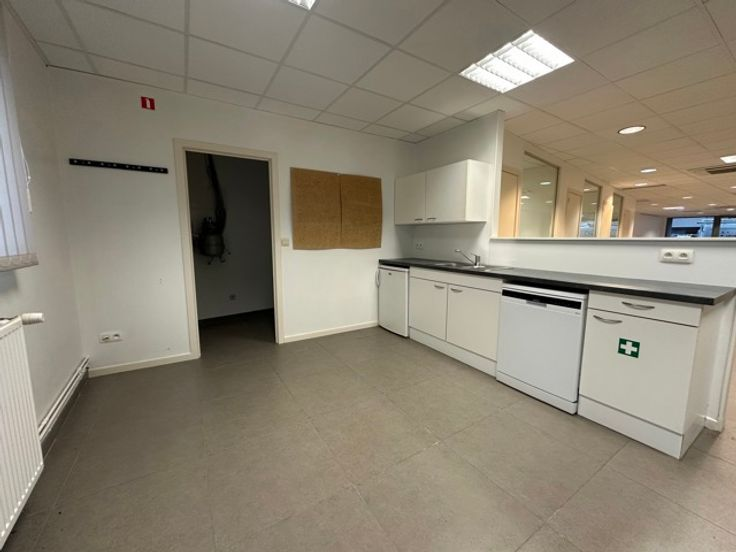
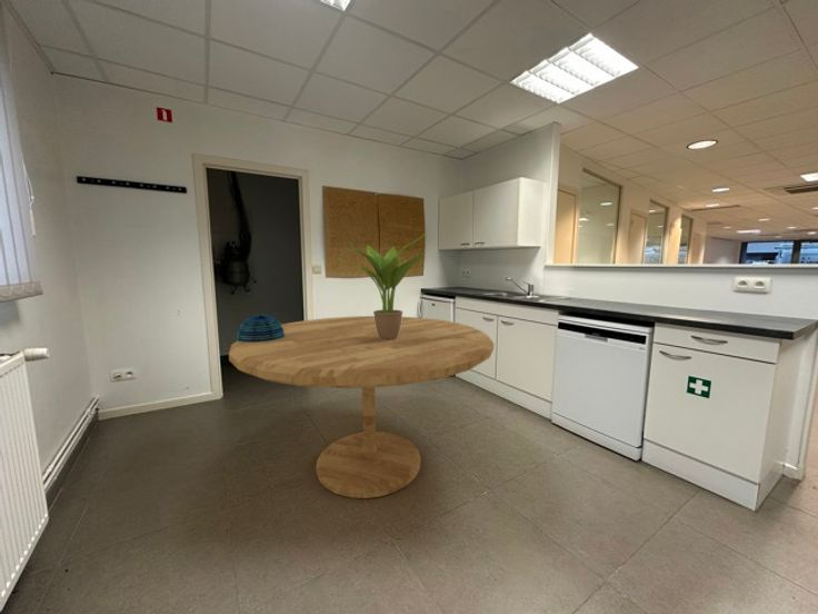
+ dining table (368, 399)
+ potted plant (388, 284)
+ decorative bowl (260, 326)
